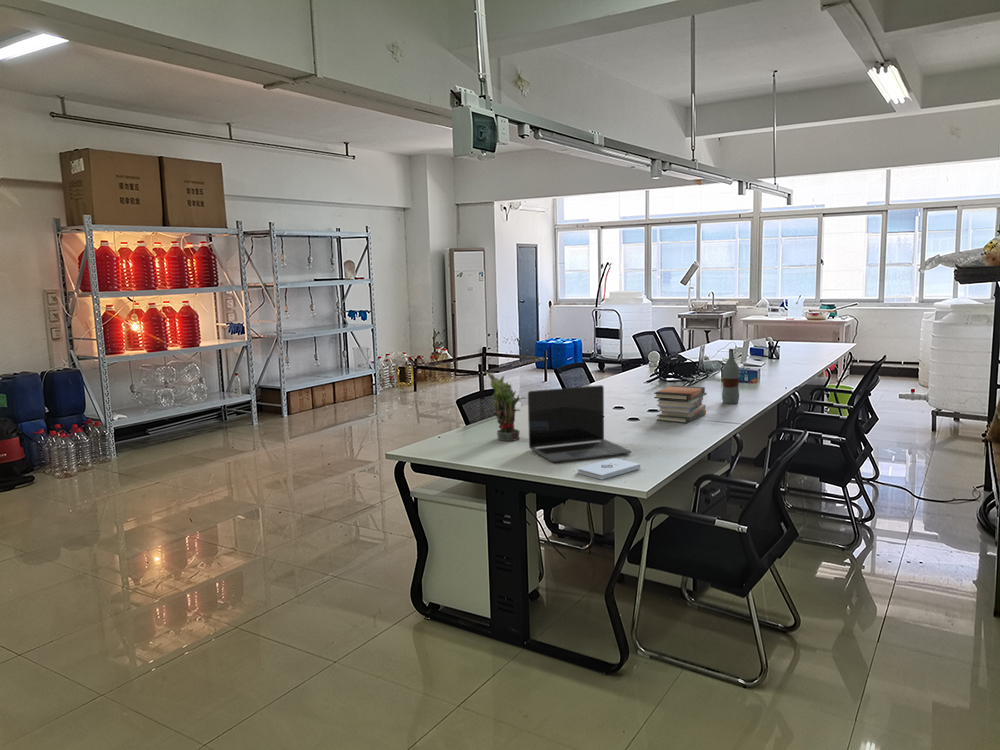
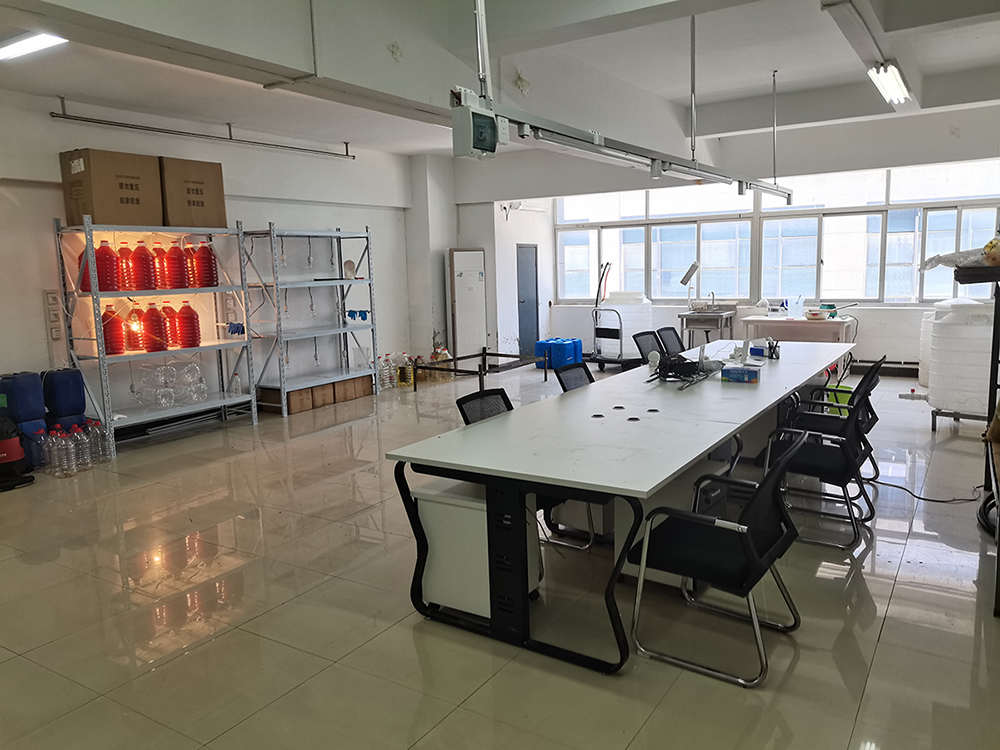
- notepad (608, 468)
- laptop (579, 422)
- book stack (680, 403)
- potted plant (503, 405)
- bottle (730, 375)
